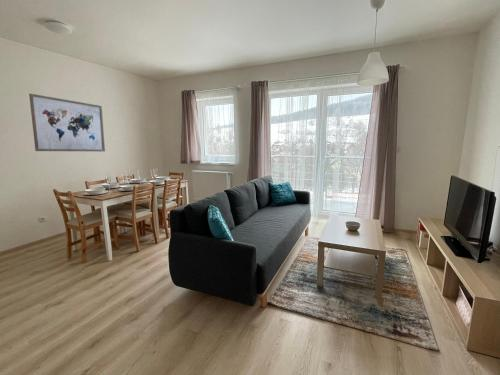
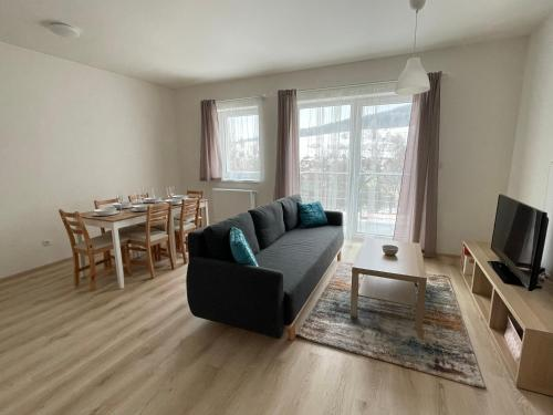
- wall art (71, 126)
